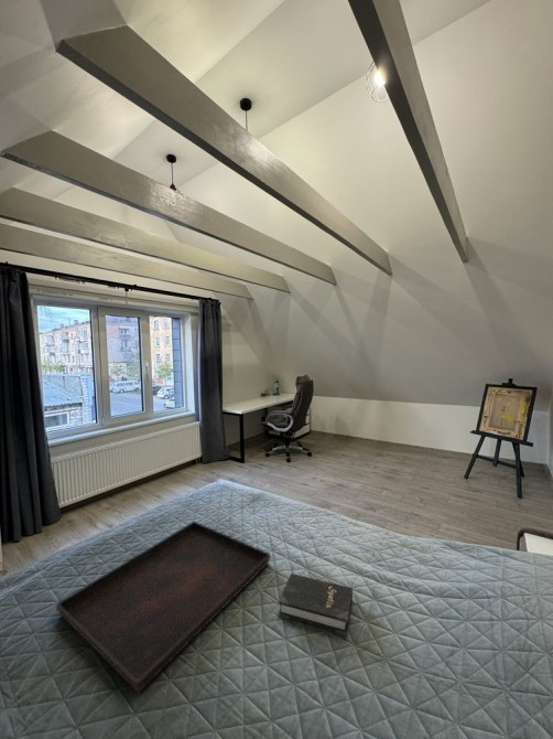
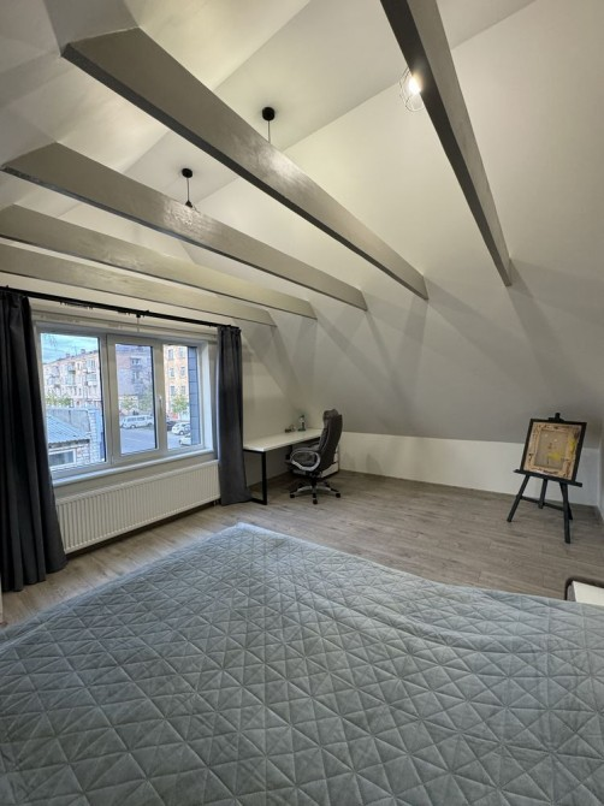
- serving tray (174, 581)
- hardback book (316, 600)
